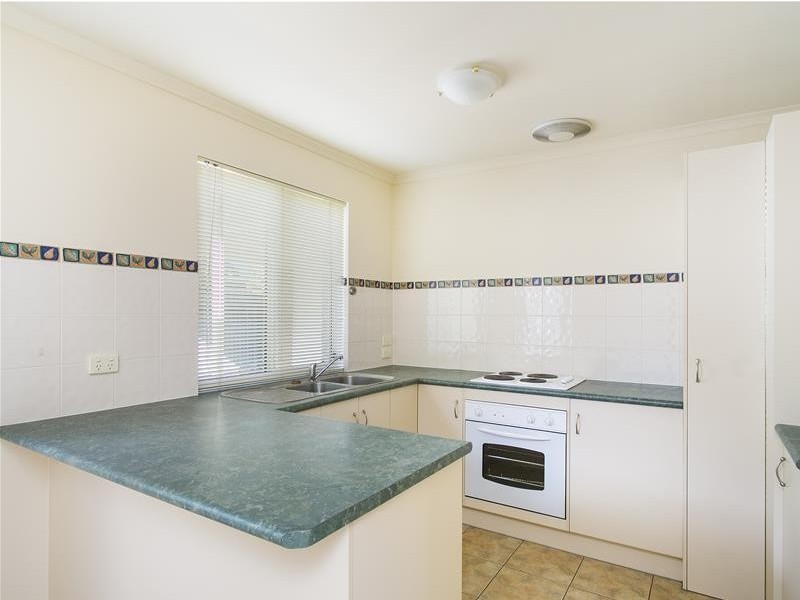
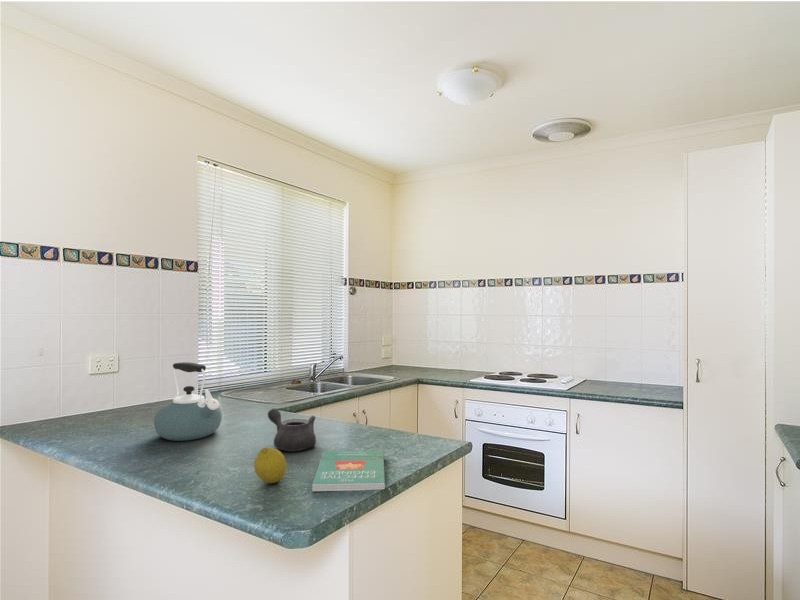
+ teapot (290, 427)
+ kettle (192, 399)
+ fruit (270, 464)
+ book (351, 469)
